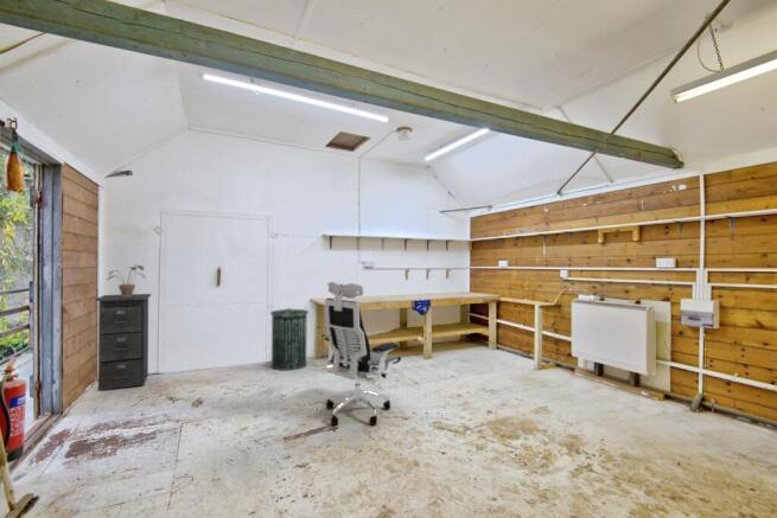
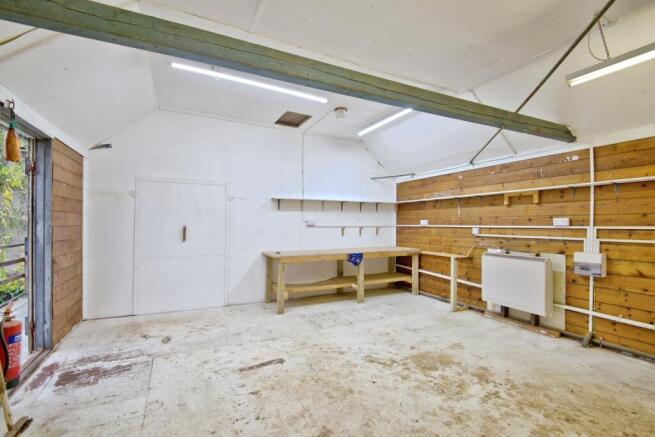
- trash can (289, 337)
- potted plant (128, 280)
- office chair (357, 346)
- filing cabinet (123, 340)
